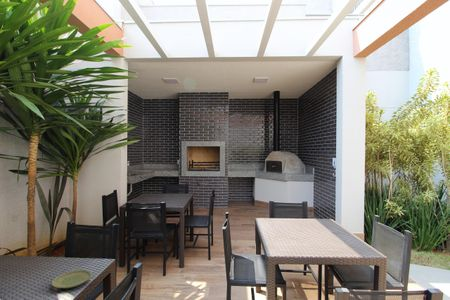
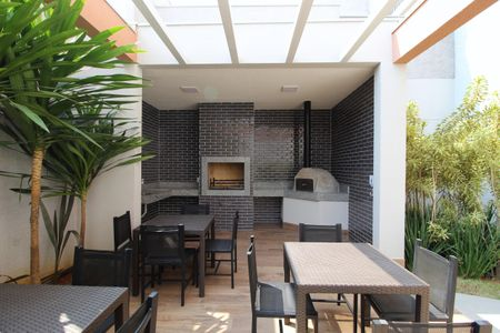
- plate (72, 280)
